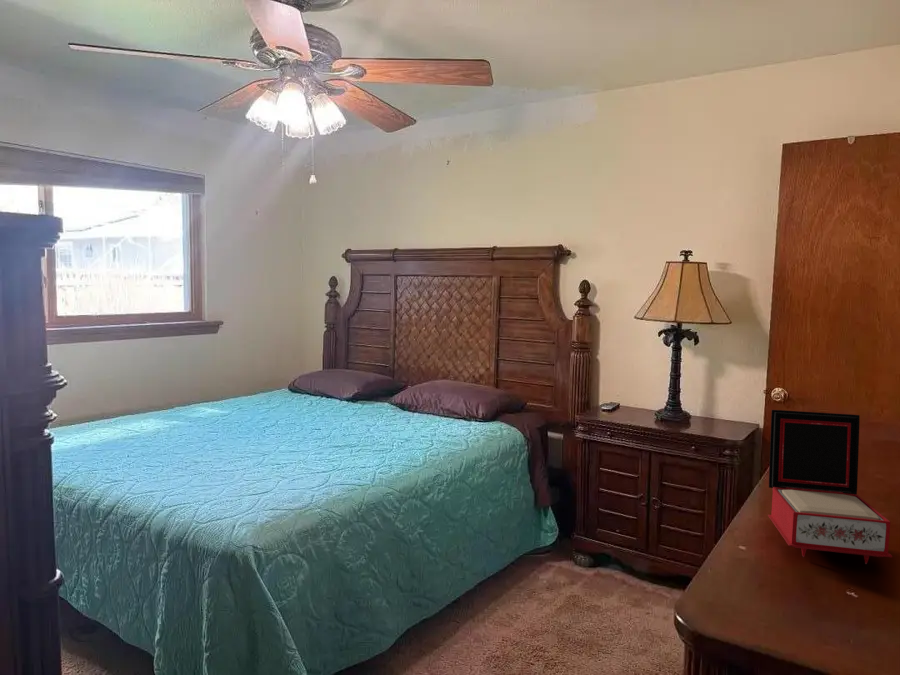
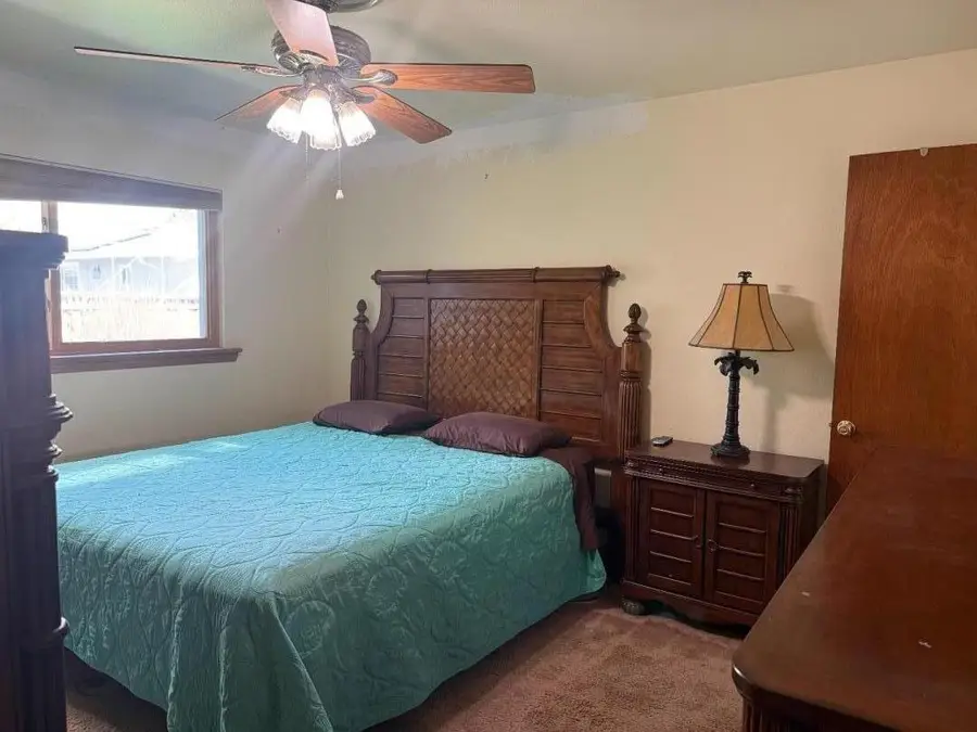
- jewelry box (825, 483)
